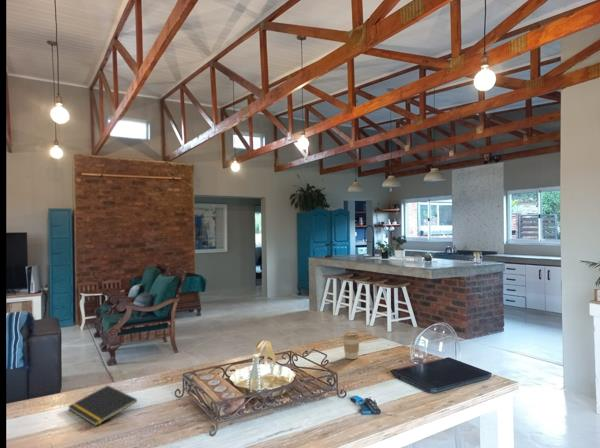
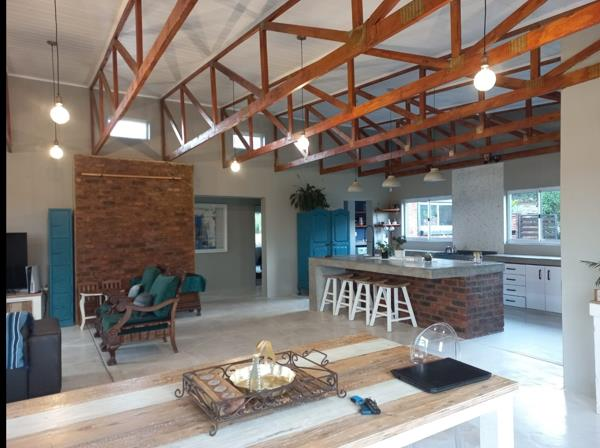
- notepad (102, 404)
- coffee cup (351, 345)
